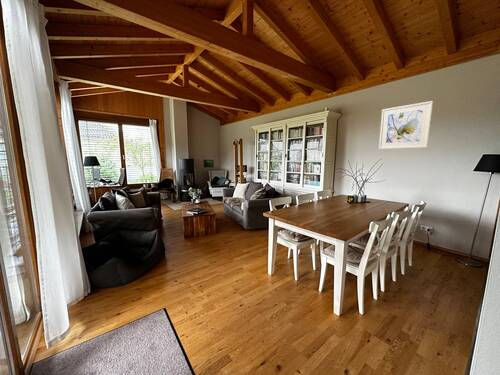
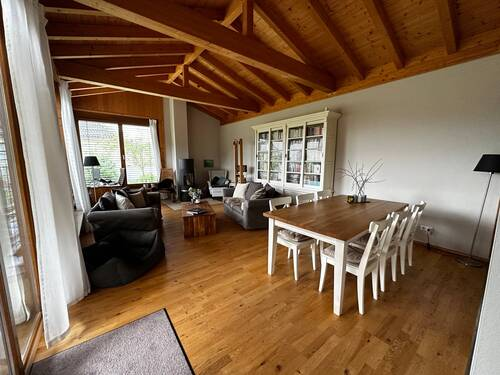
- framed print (403, 127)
